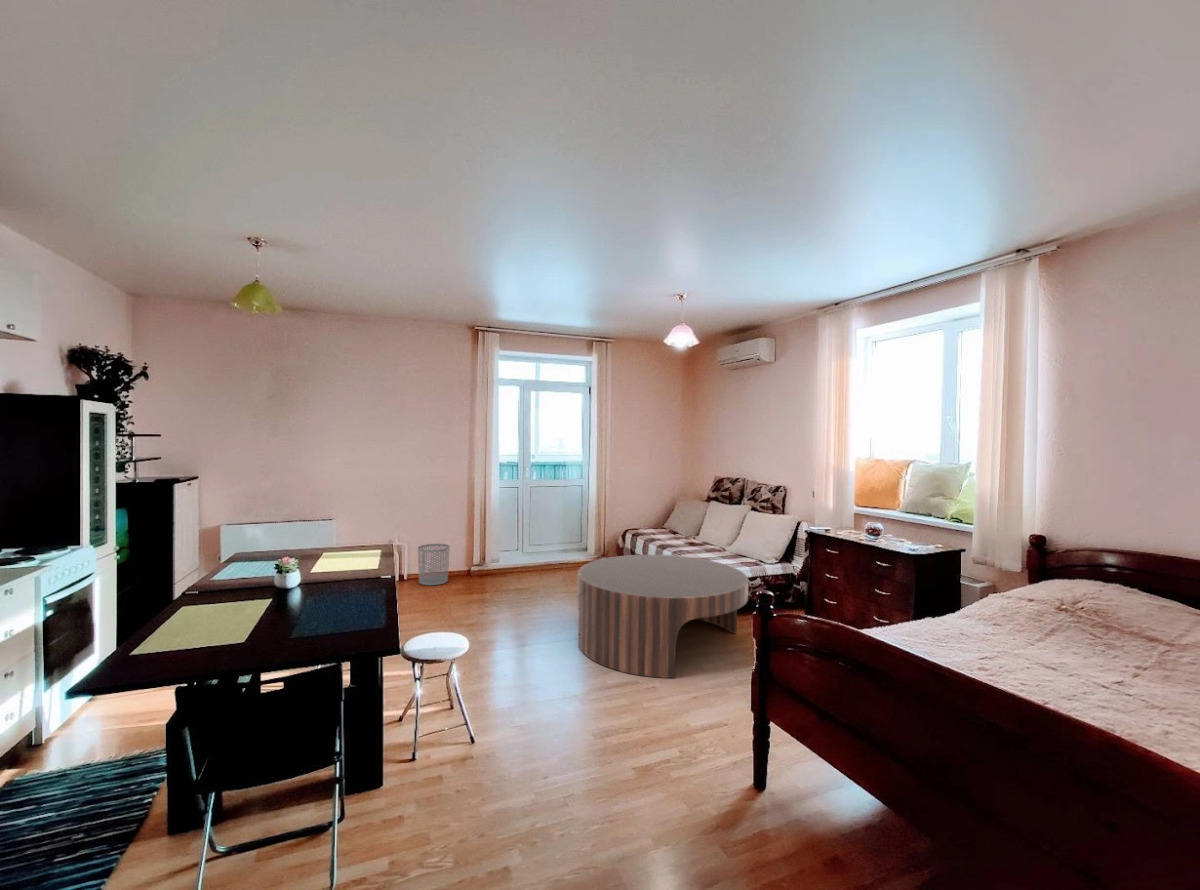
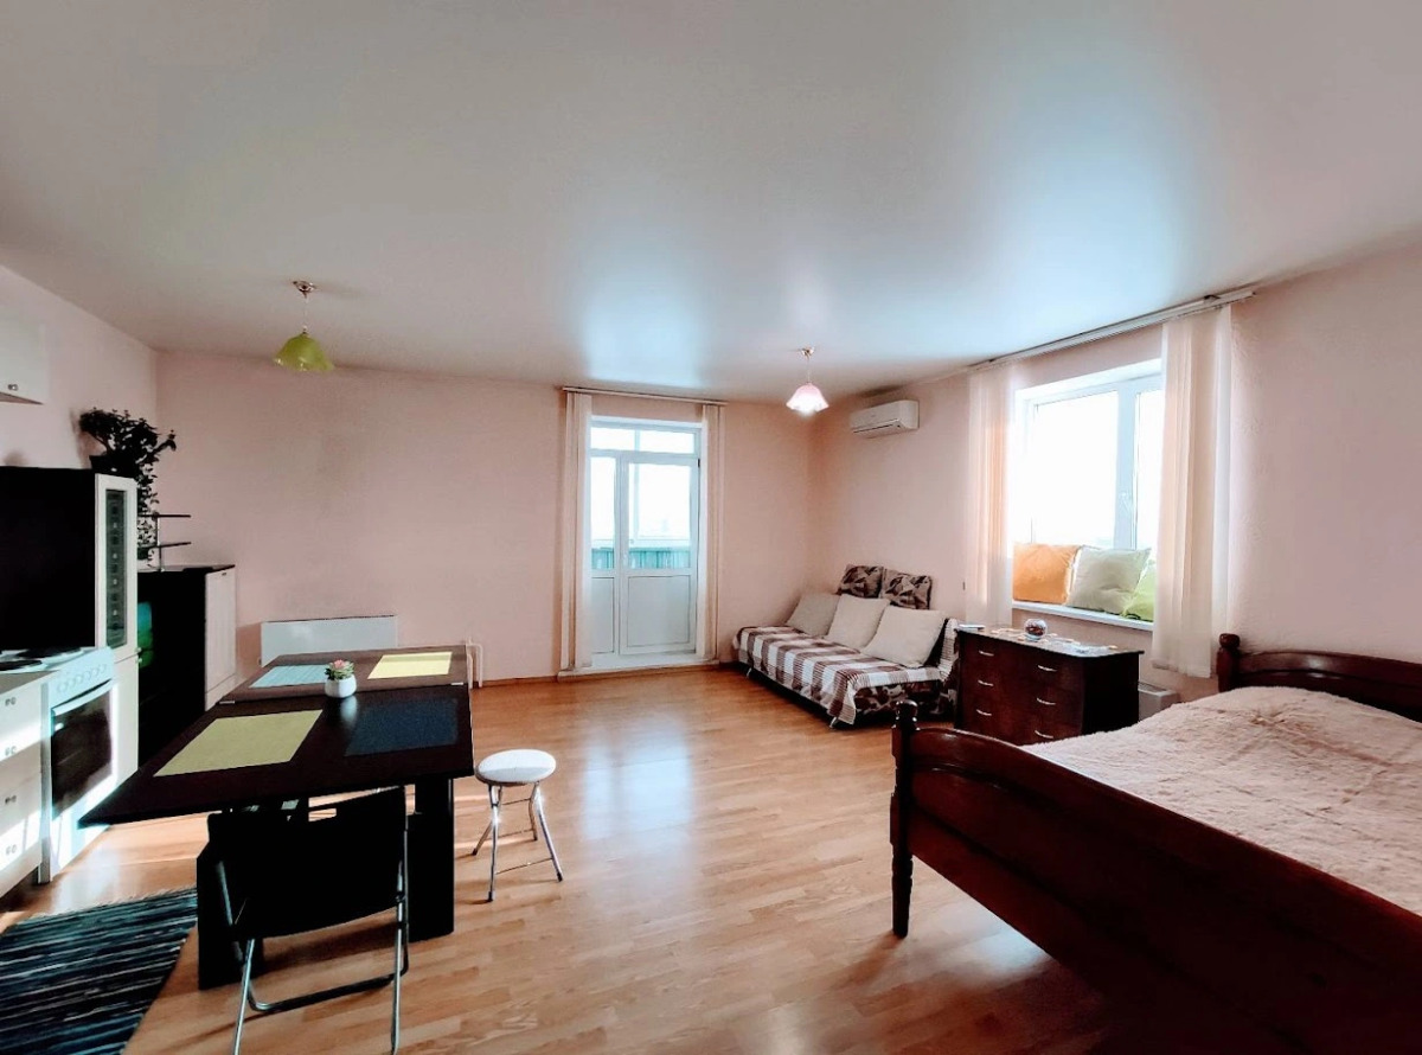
- waste bin (434, 564)
- coffee table (660, 606)
